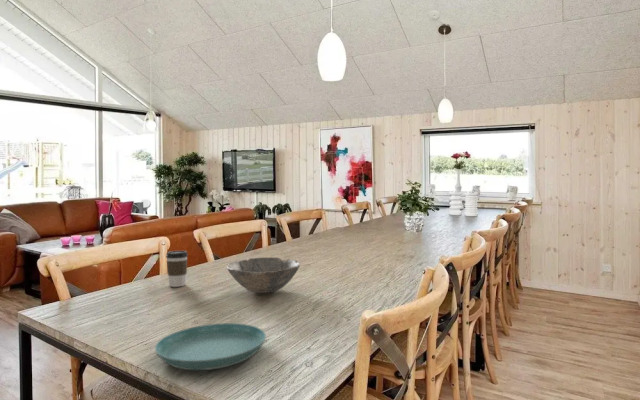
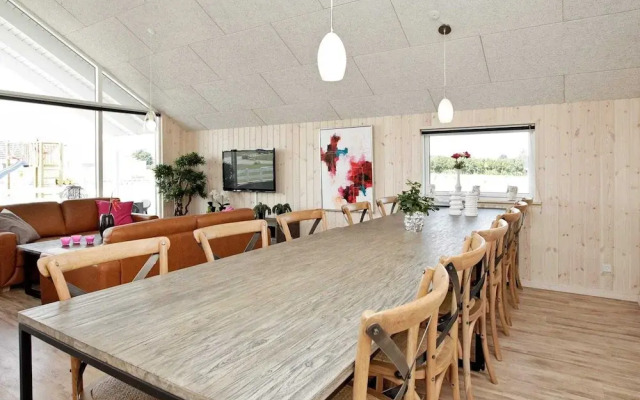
- coffee cup (177, 268)
- saucer (212, 346)
- bowl (264, 277)
